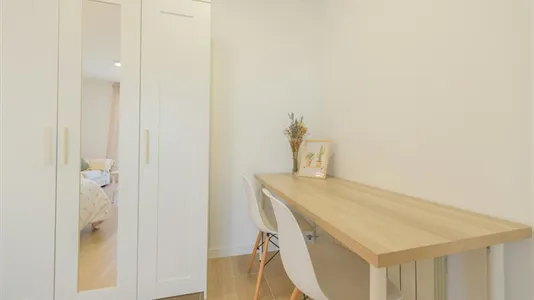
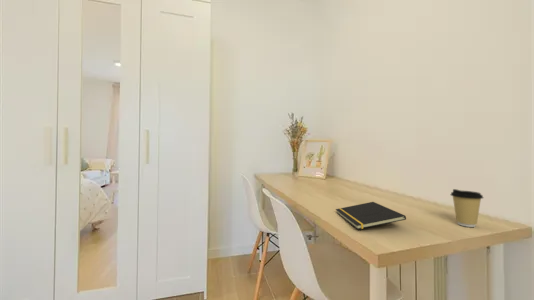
+ notepad (366, 213)
+ coffee cup (466, 207)
